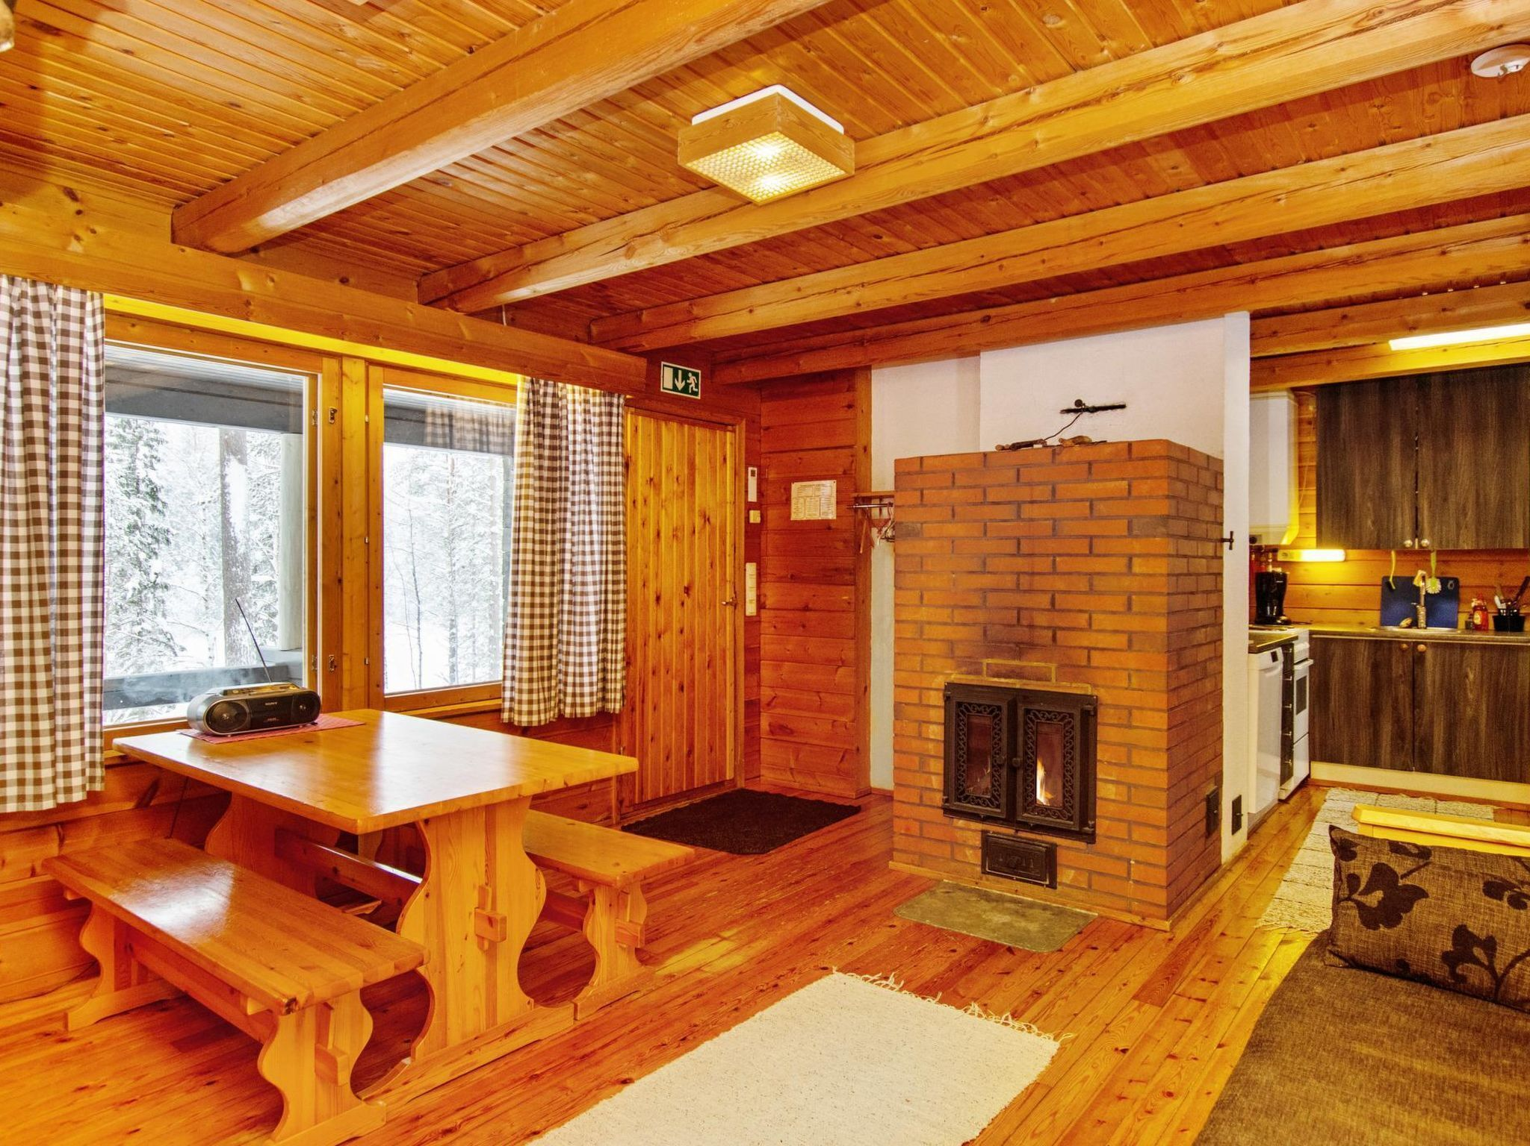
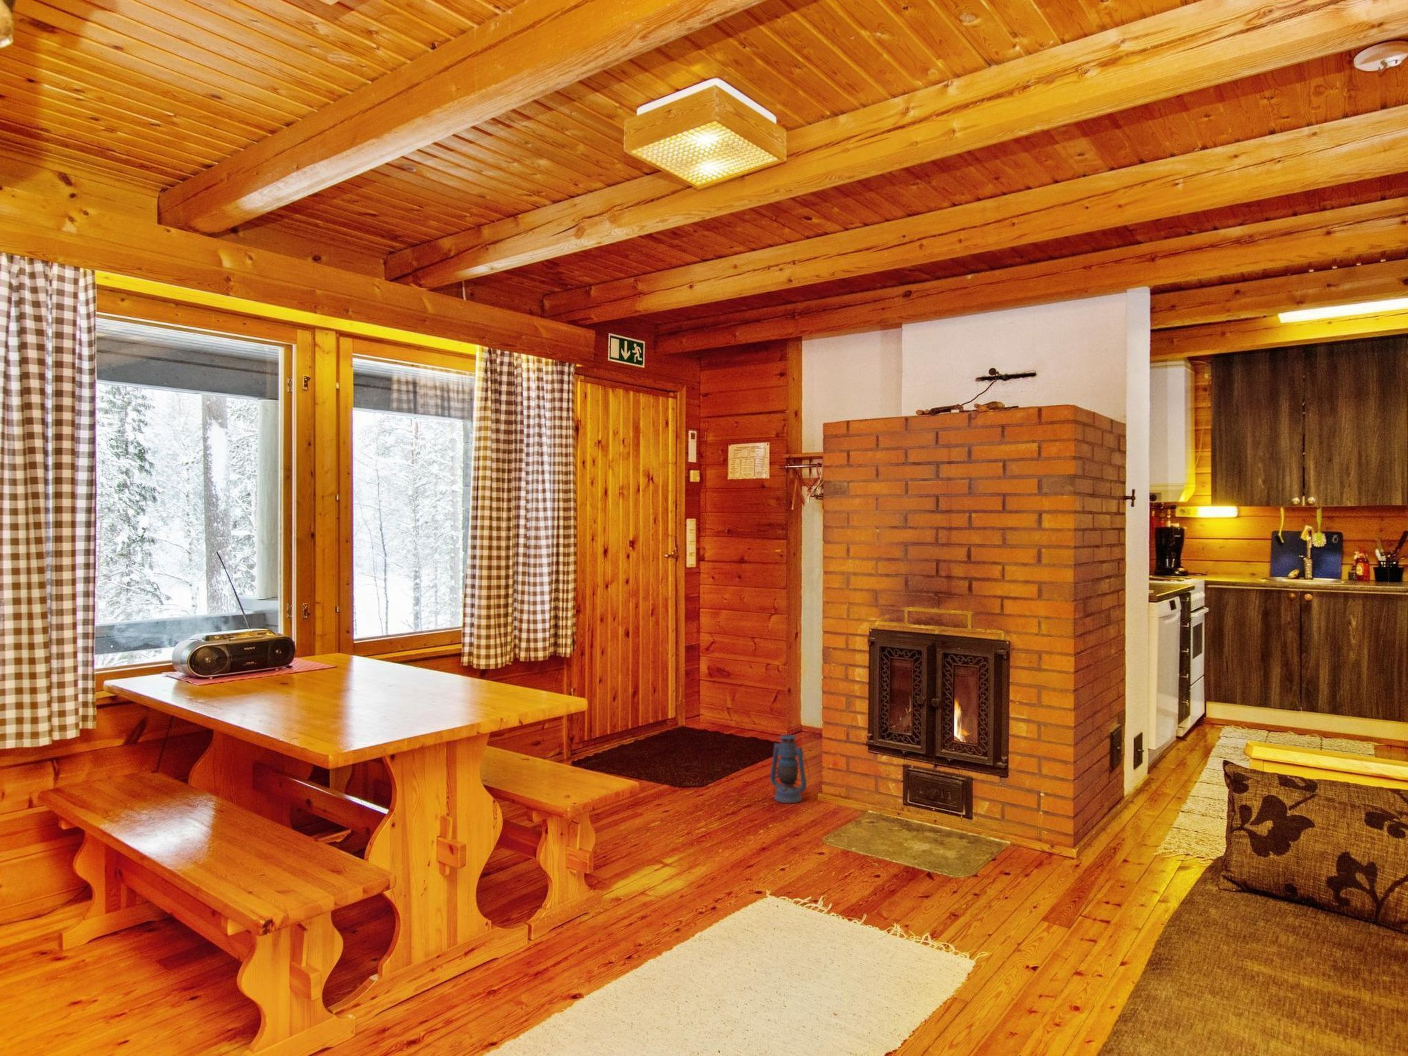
+ lantern (788, 765)
